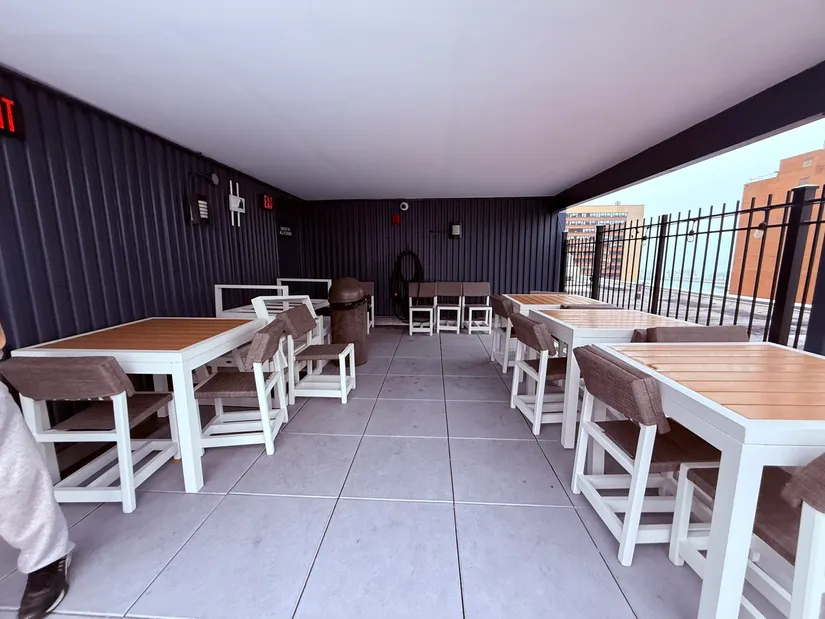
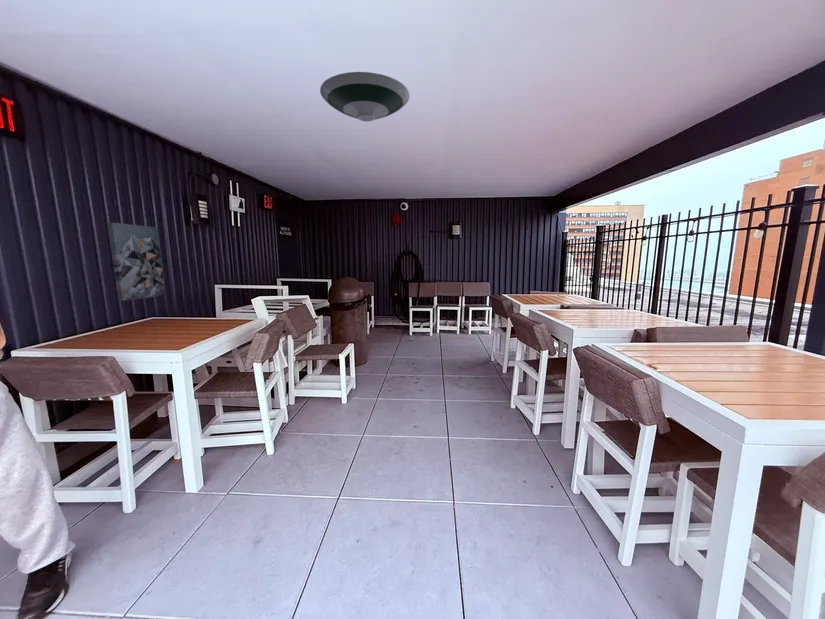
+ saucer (365, 107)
+ wall art (139, 262)
